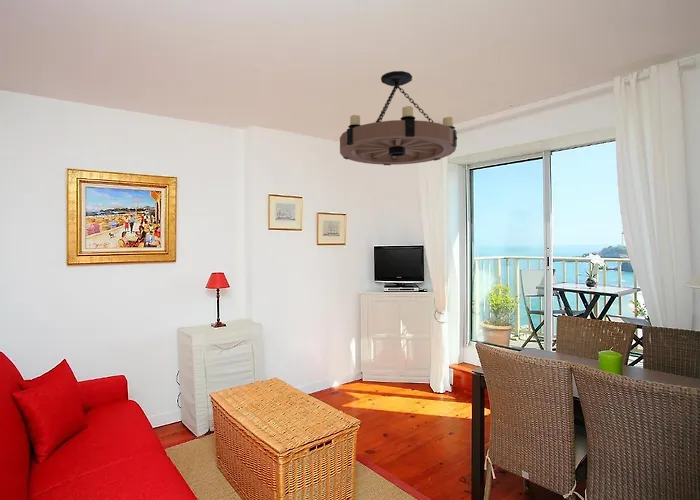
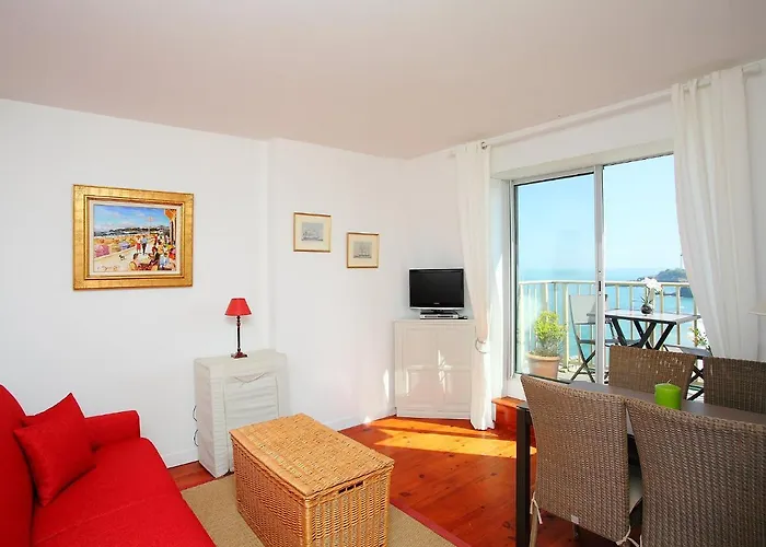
- chandelier (400, 118)
